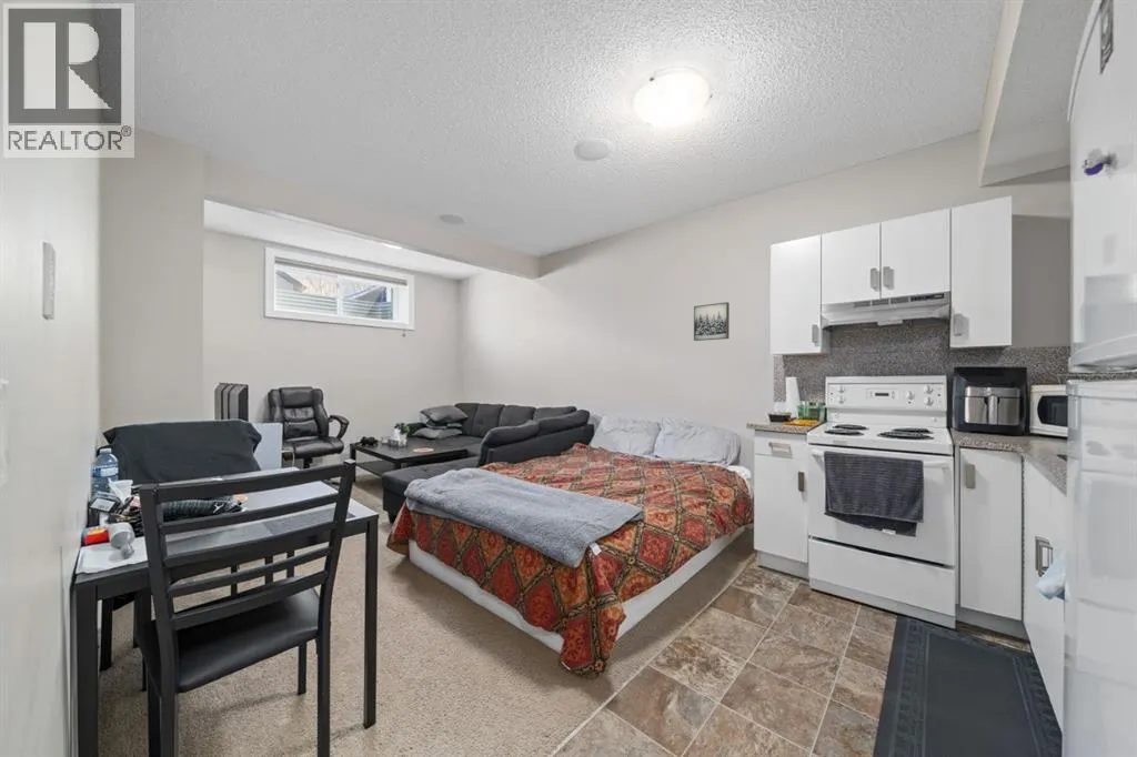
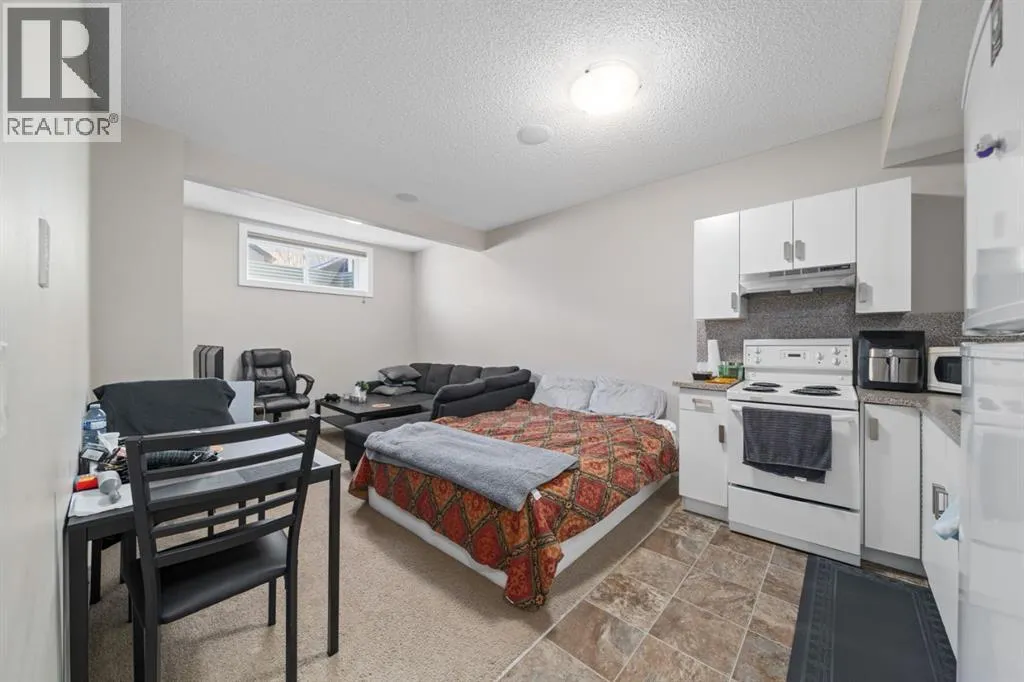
- wall art (711, 322)
